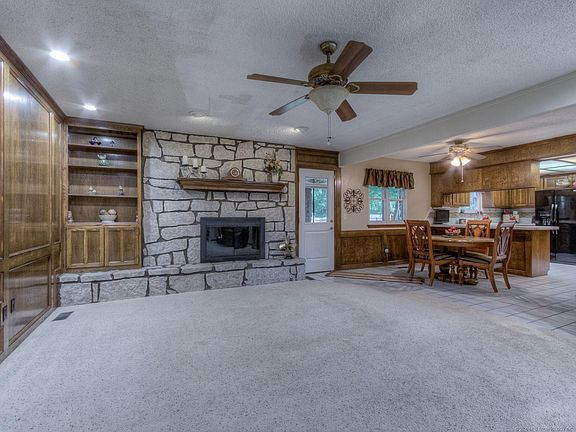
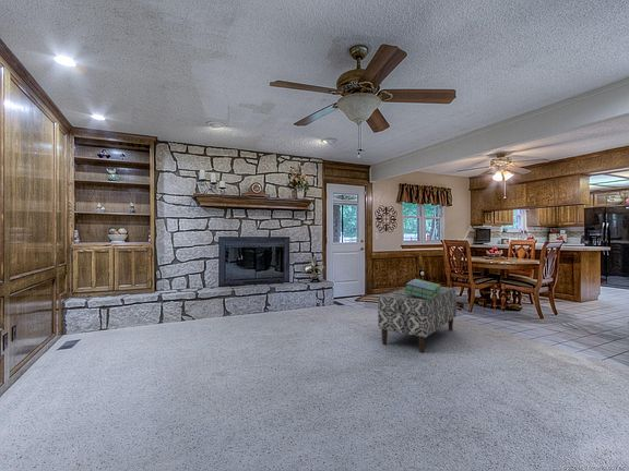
+ bench (419, 313)
+ stack of books (422, 290)
